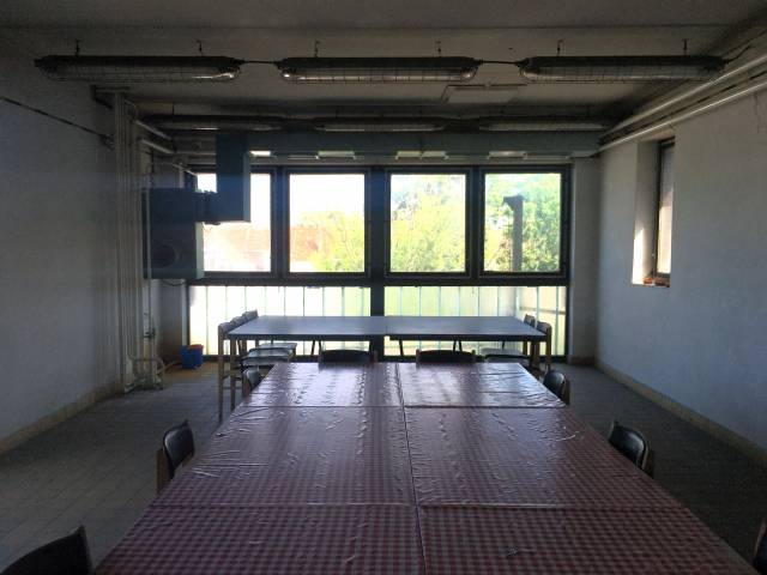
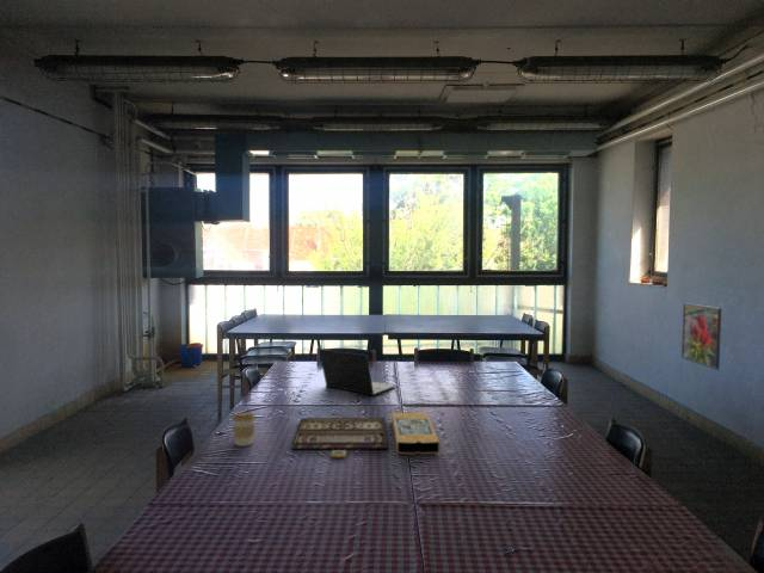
+ laptop (357, 368)
+ coffee cup (244, 427)
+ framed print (700, 334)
+ board game (364, 432)
